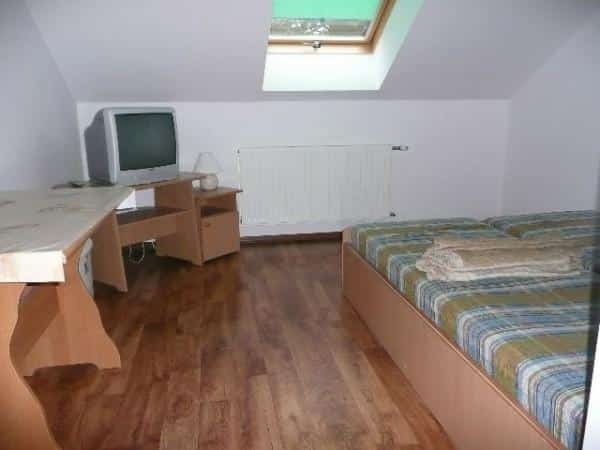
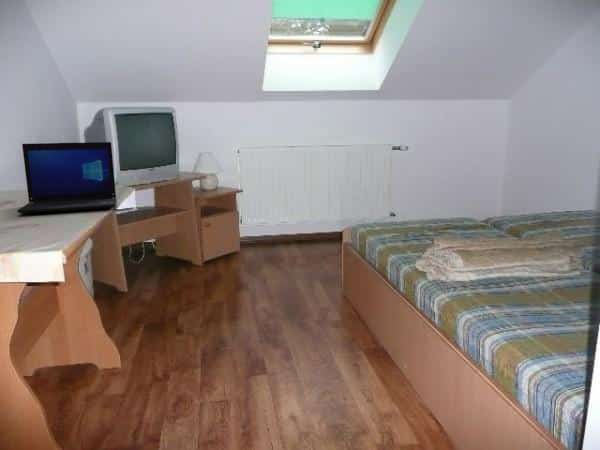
+ laptop (68, 175)
